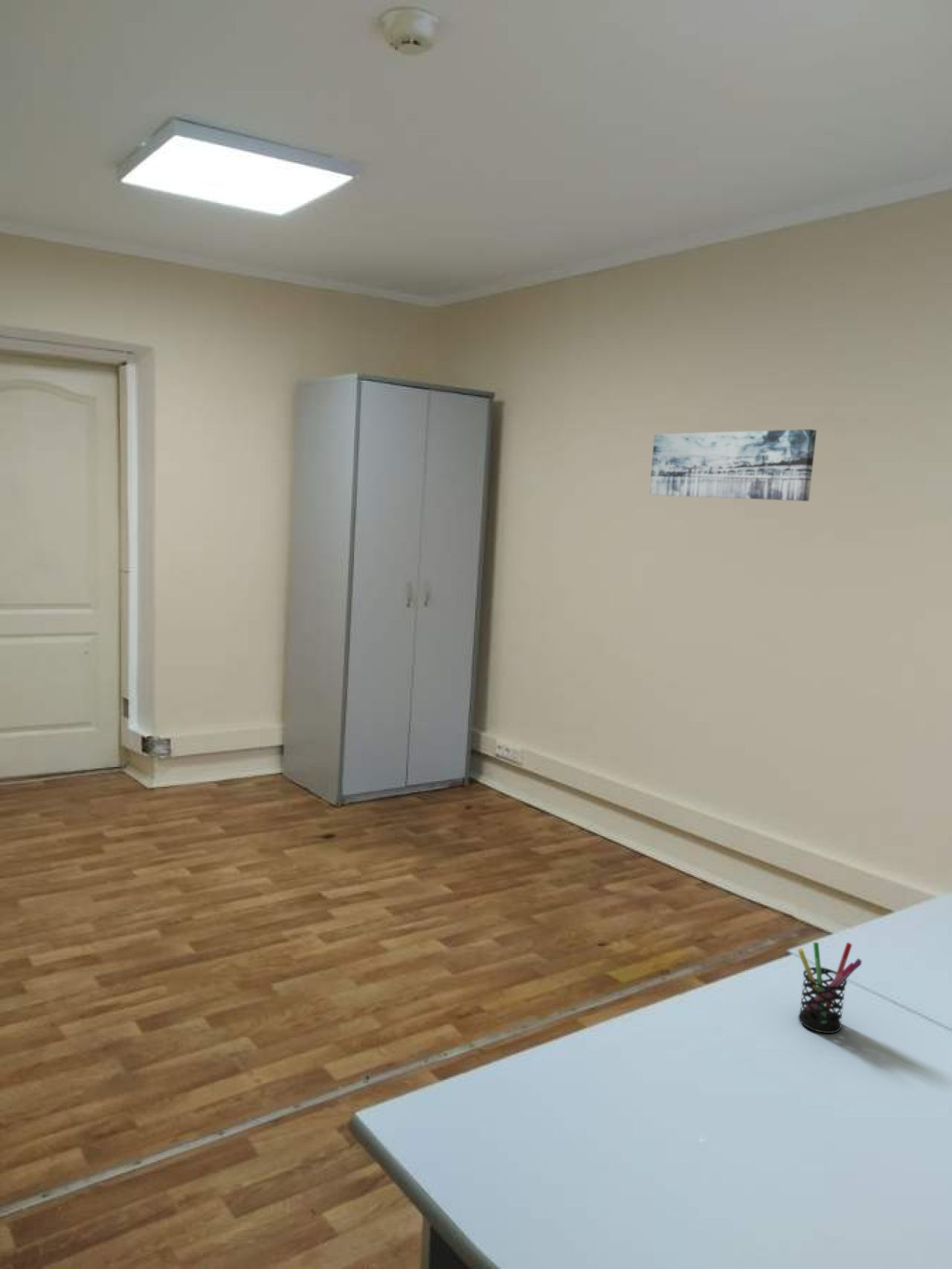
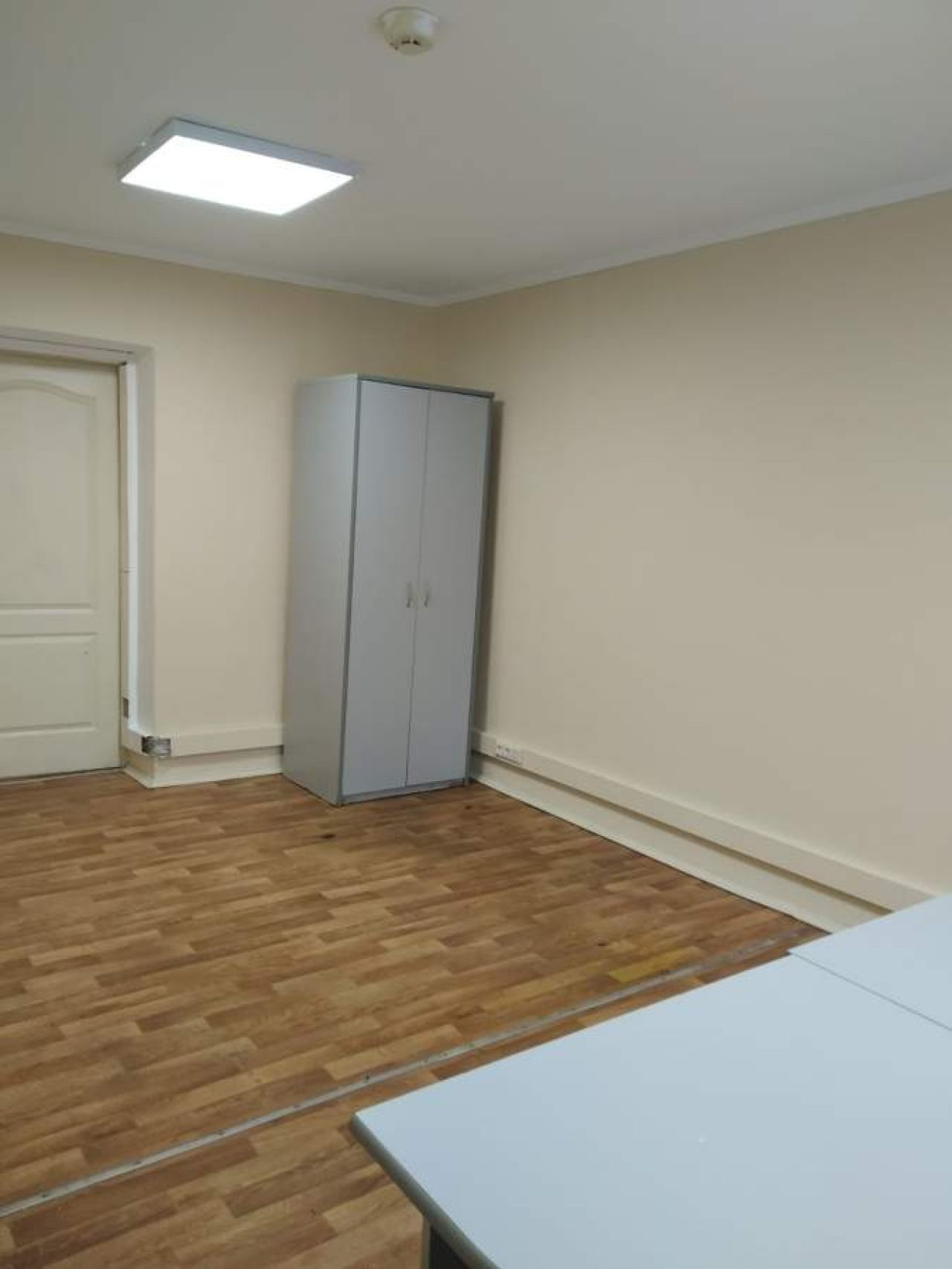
- pen holder (824, 980)
- wall art (726, 465)
